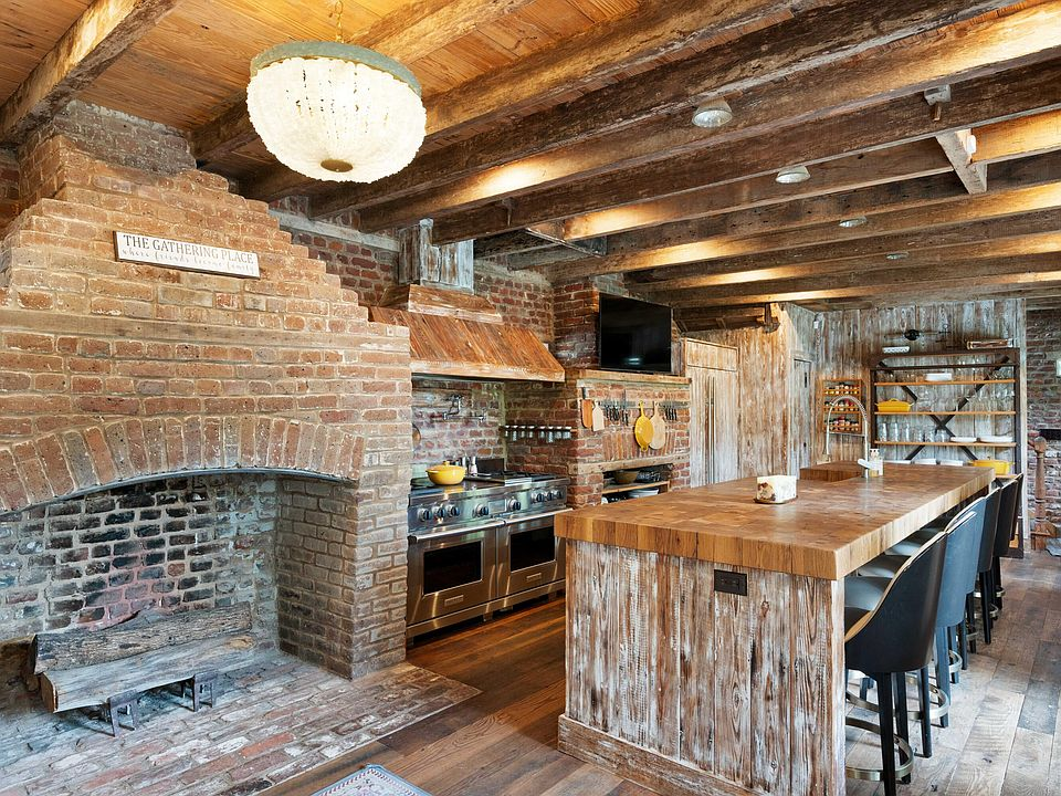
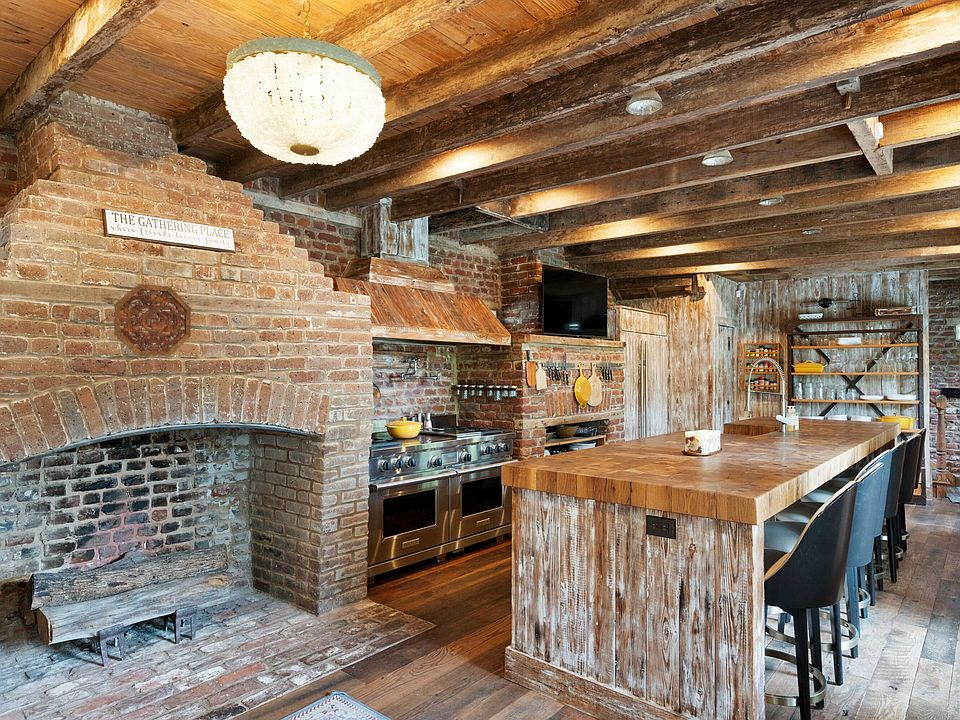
+ decorative platter (154, 320)
